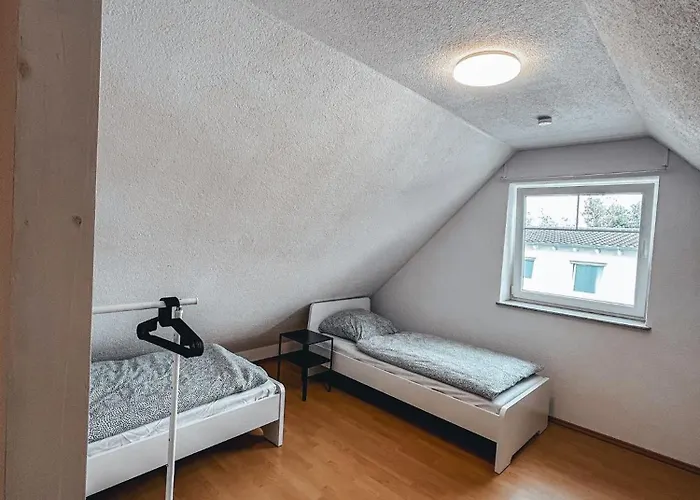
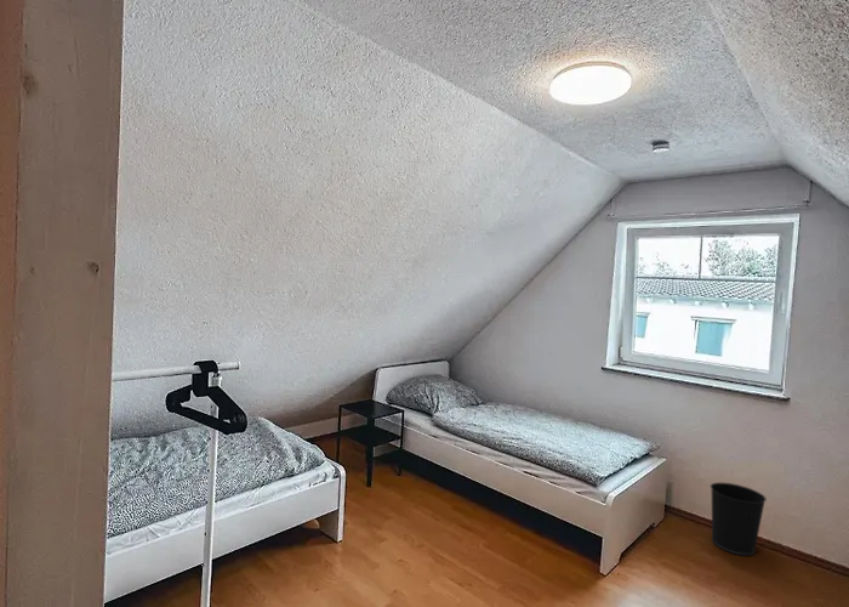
+ wastebasket (735, 518)
